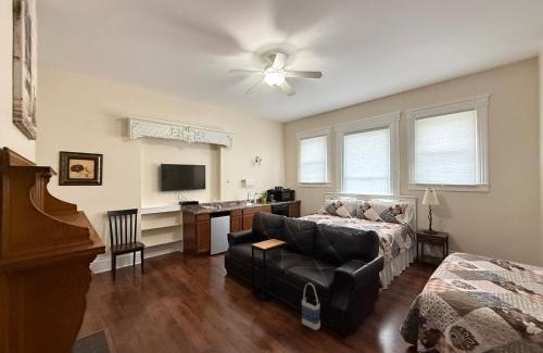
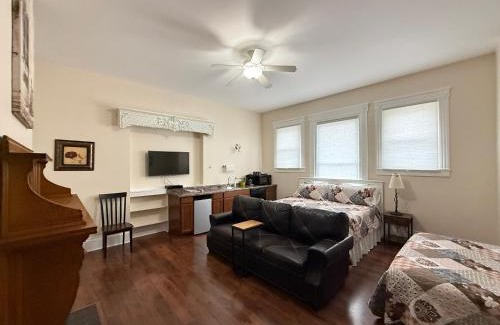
- bag (311, 304)
